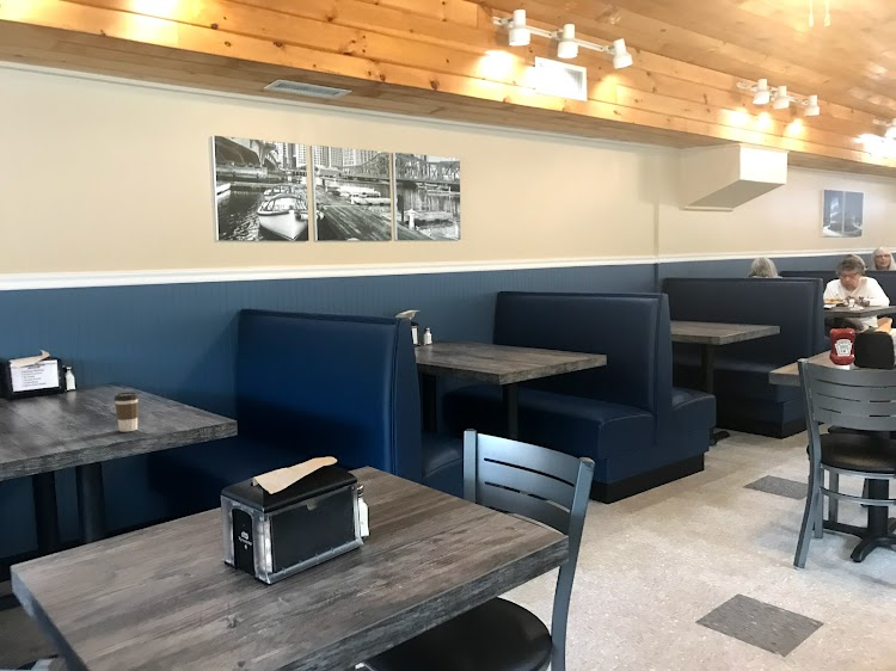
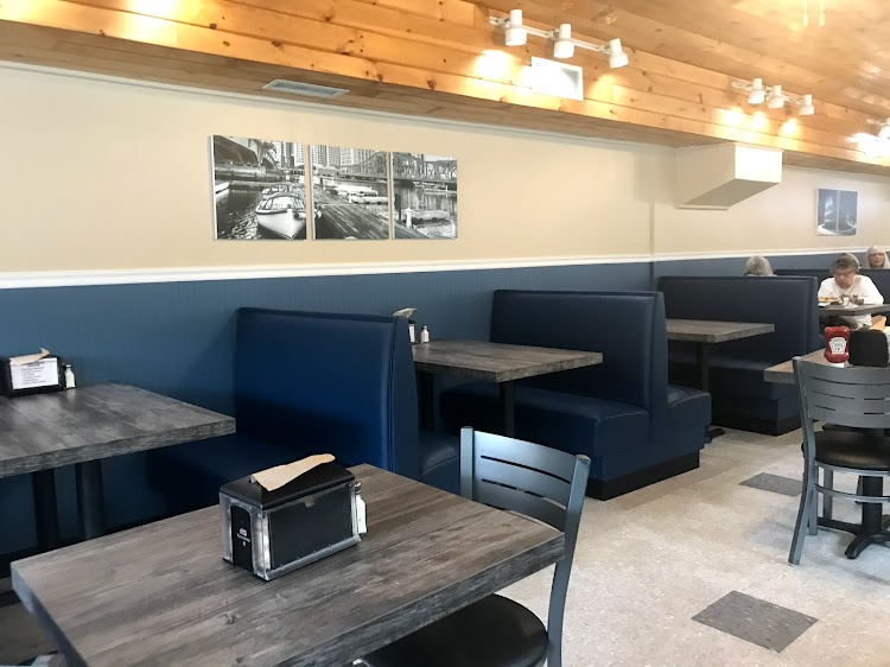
- coffee cup (127, 411)
